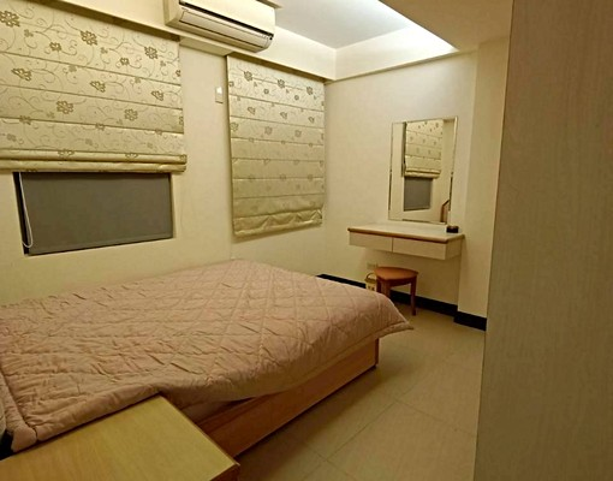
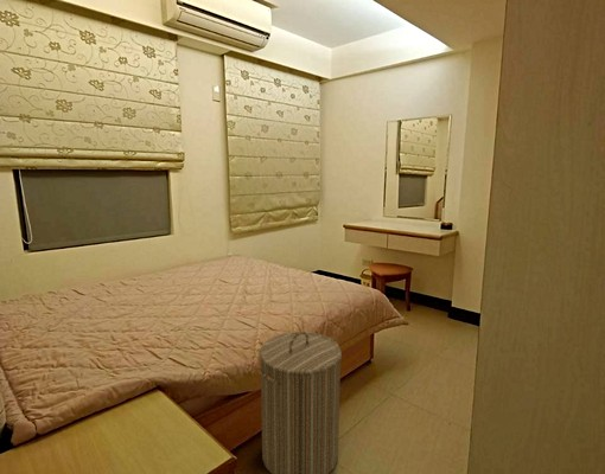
+ laundry hamper (300, 393)
